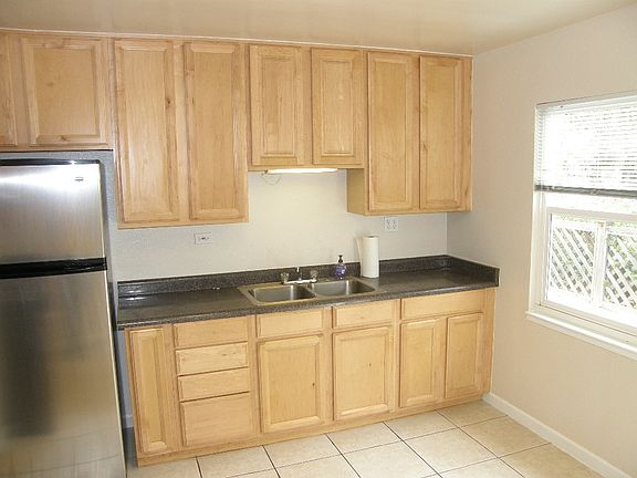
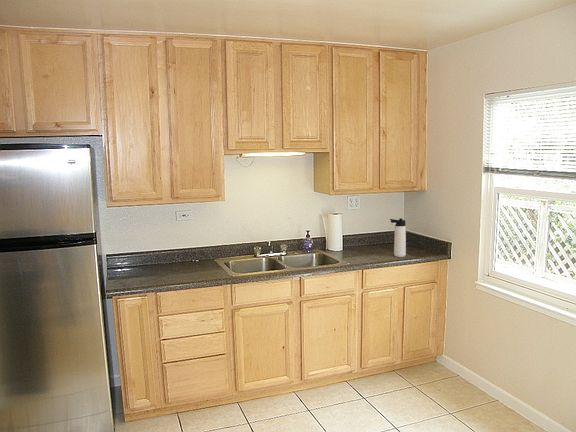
+ thermos bottle (397, 237)
